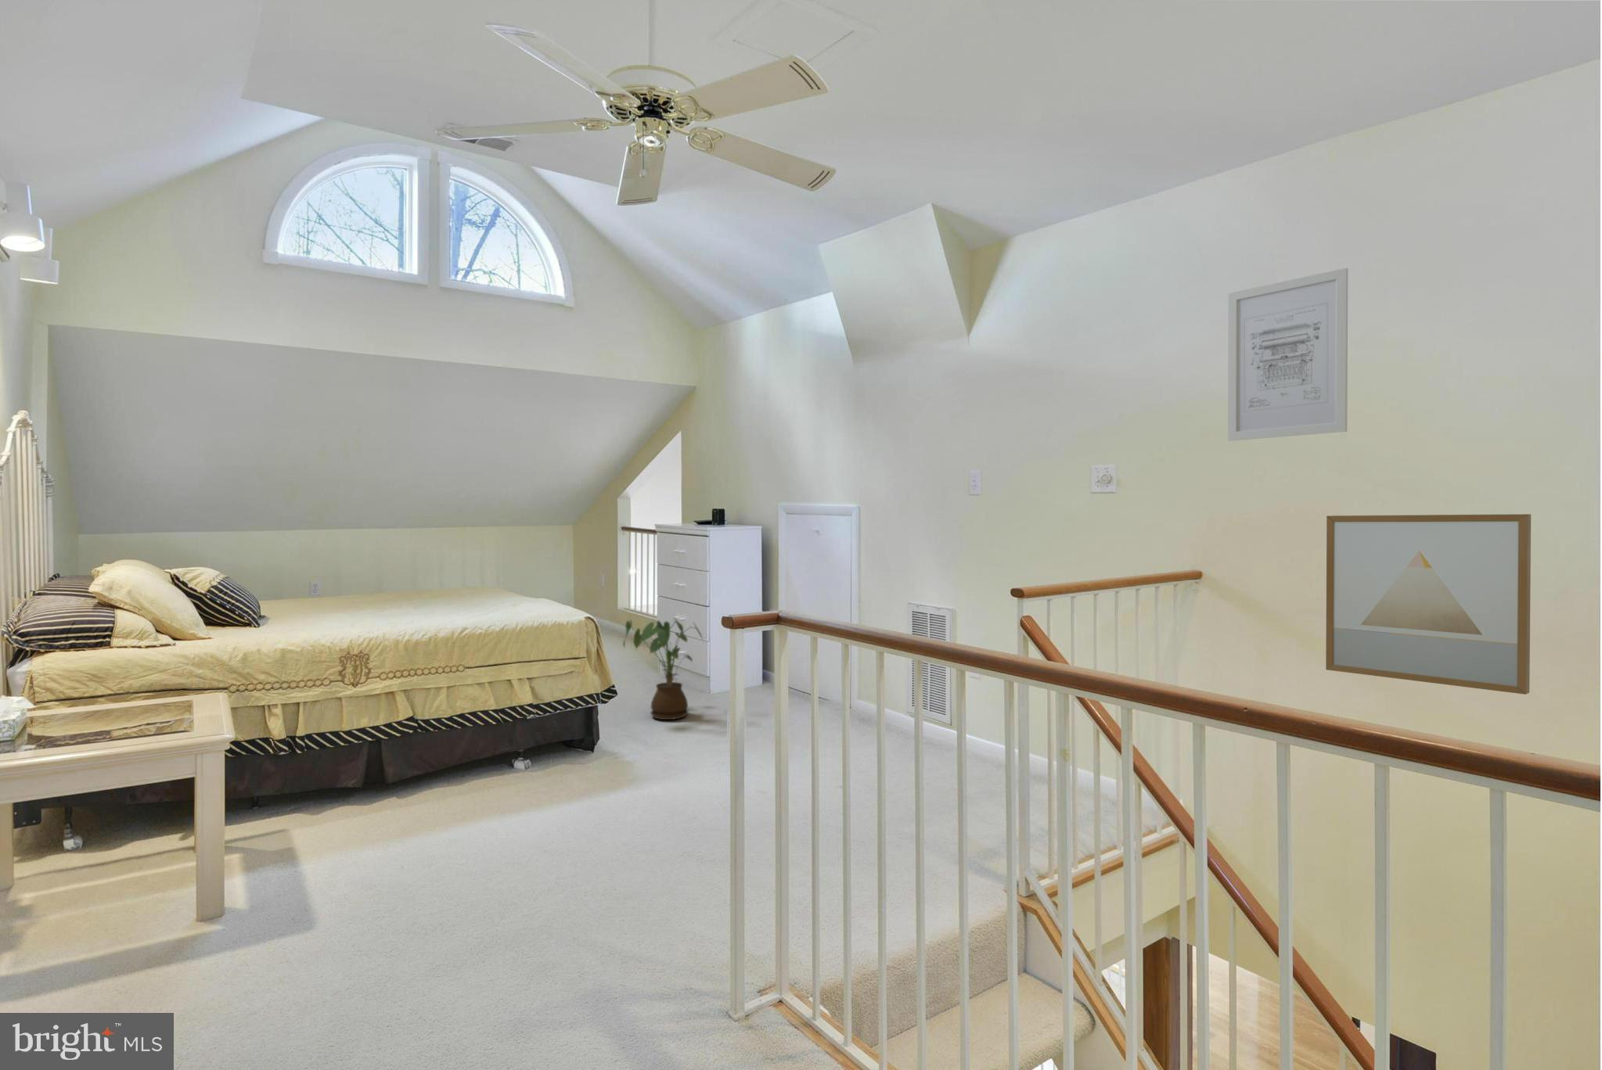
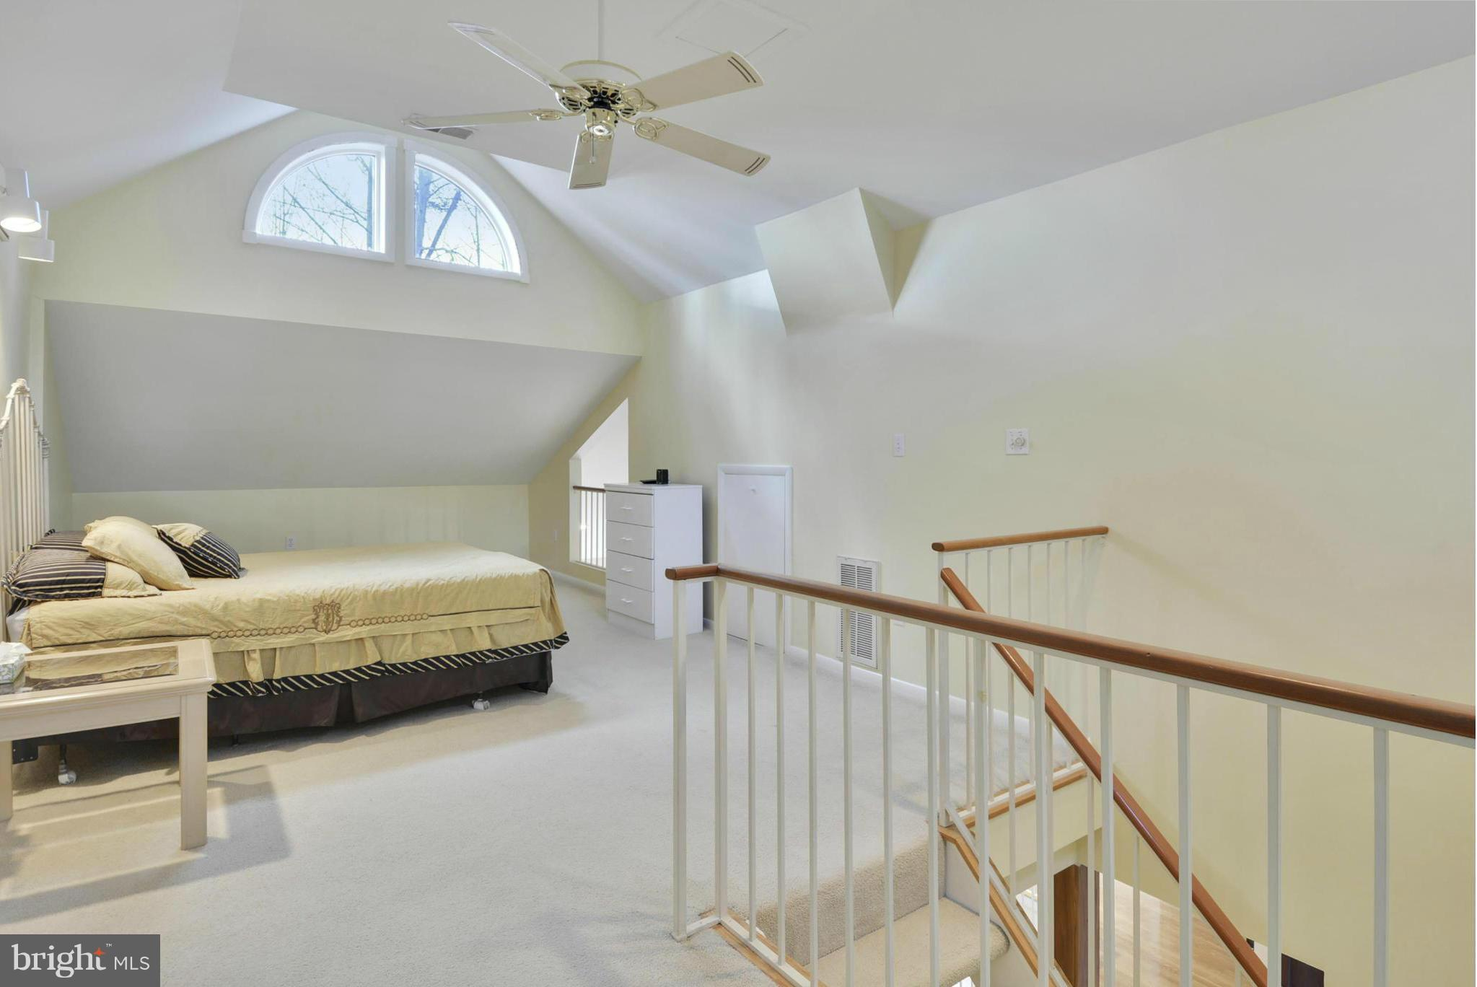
- wall art (1284, 359)
- house plant (662, 665)
- wall art (1420, 597)
